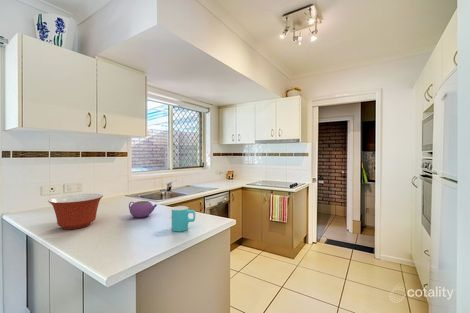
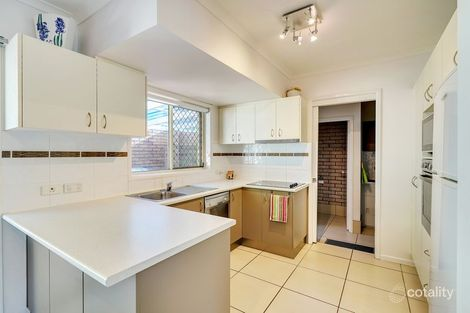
- cup (182, 218)
- mixing bowl (77, 211)
- teapot (142, 209)
